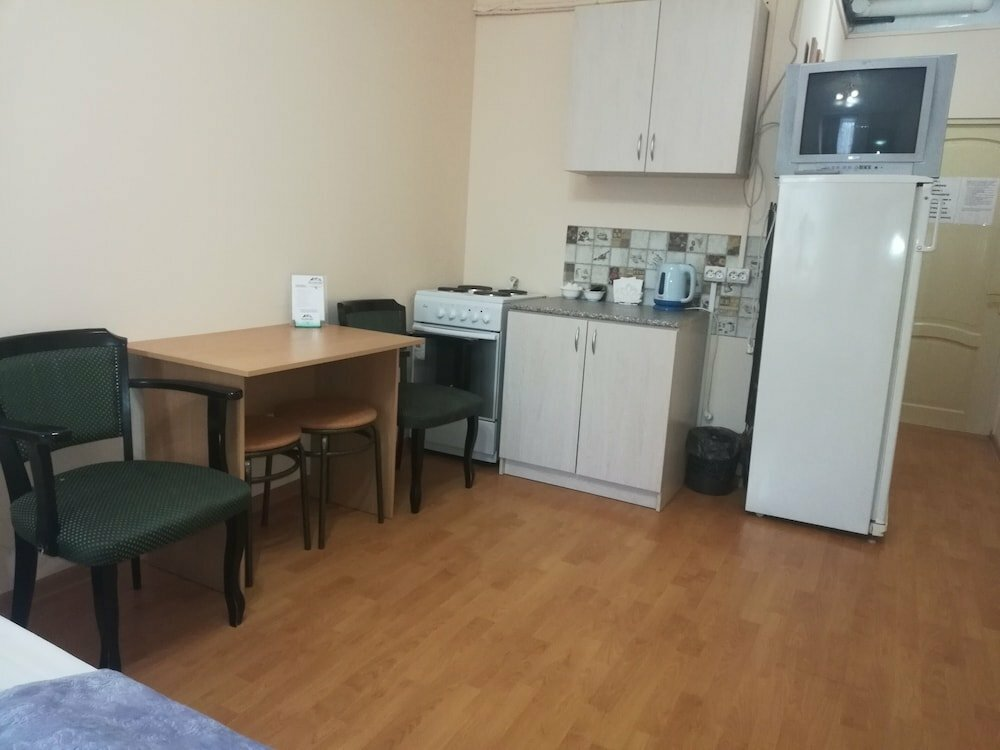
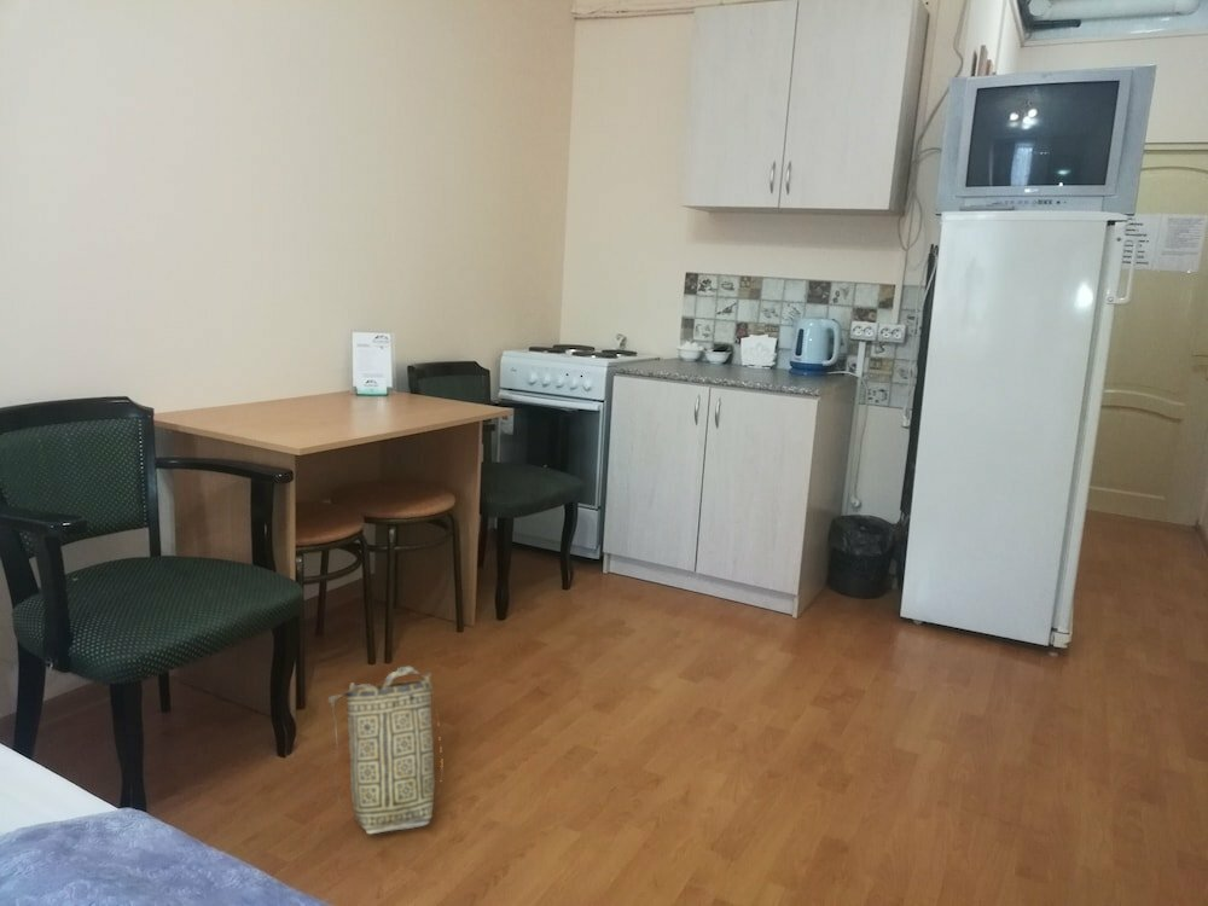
+ basket (387, 749)
